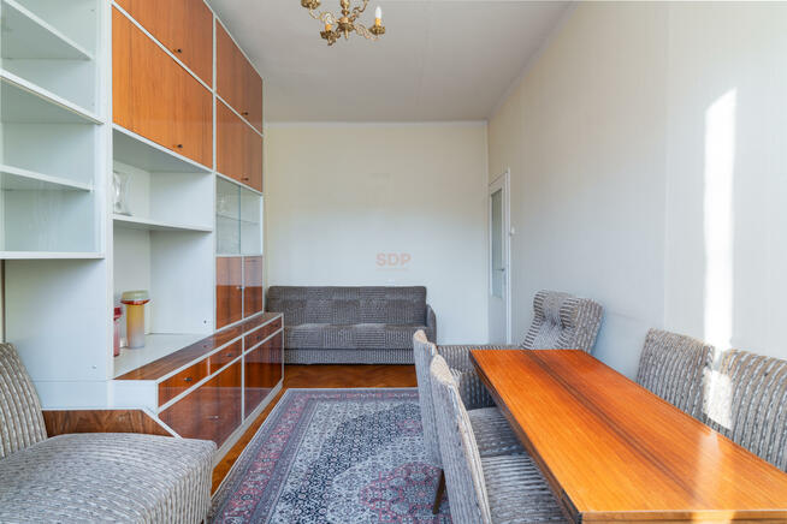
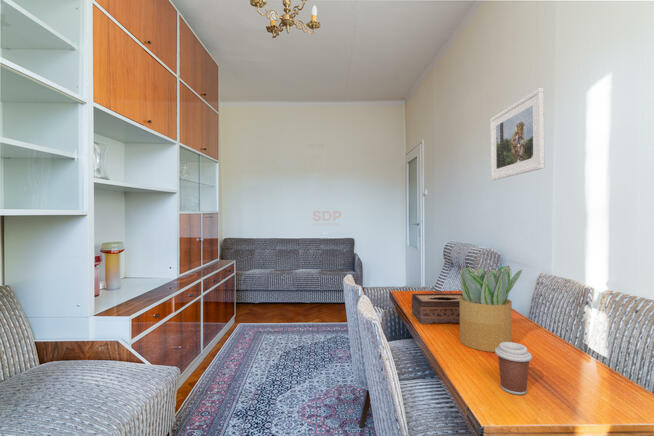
+ tissue box (442, 307)
+ potted plant (489, 304)
+ coffee cup (513, 367)
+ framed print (513, 140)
